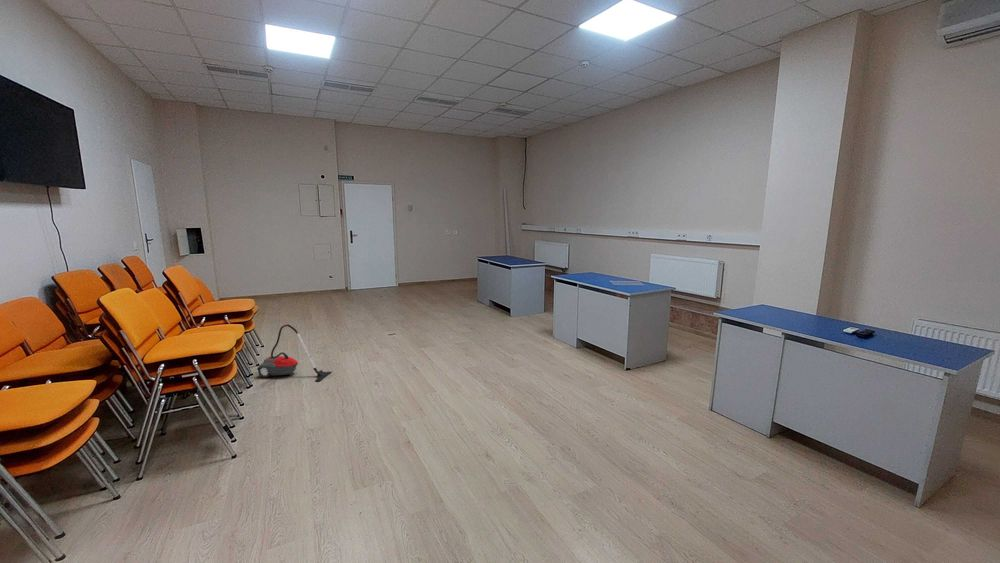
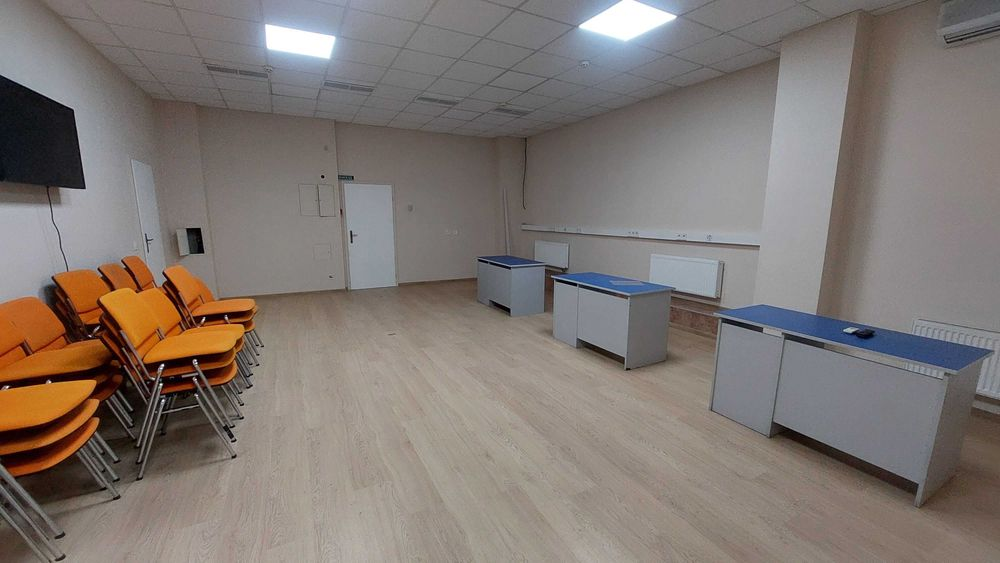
- vacuum cleaner (285, 354)
